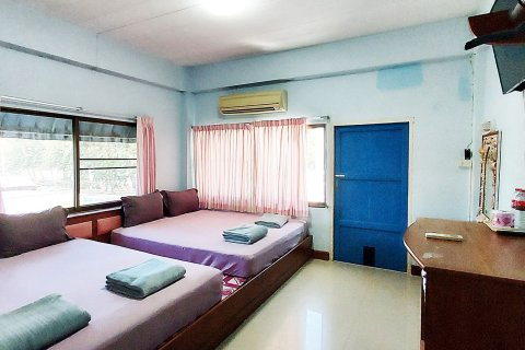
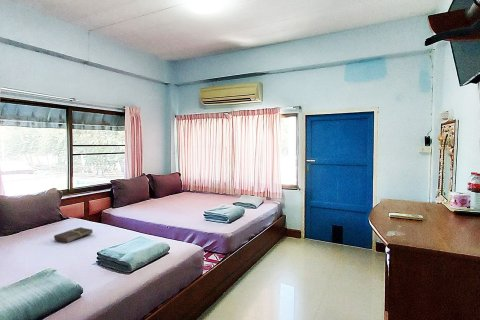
+ book (74, 234)
